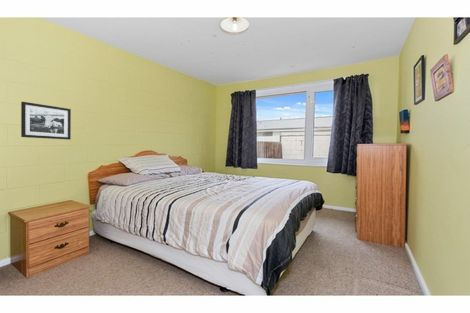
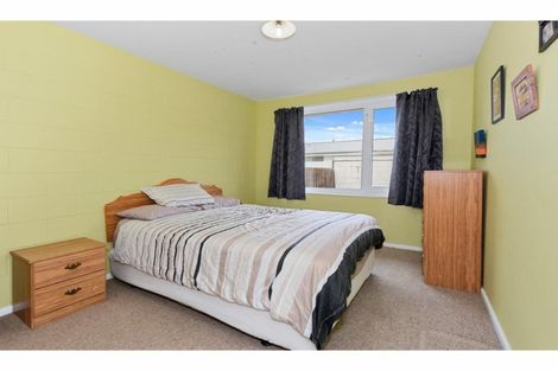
- picture frame (47, 122)
